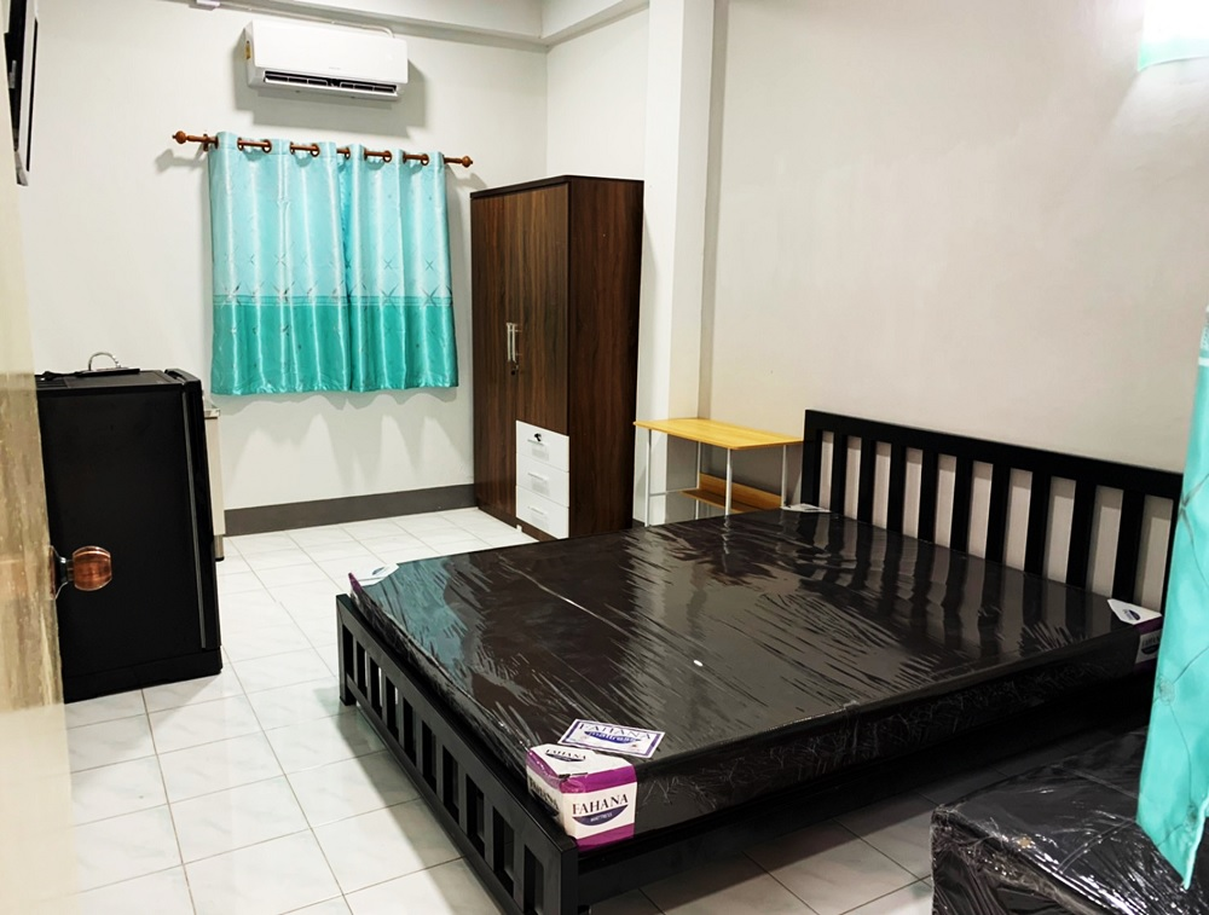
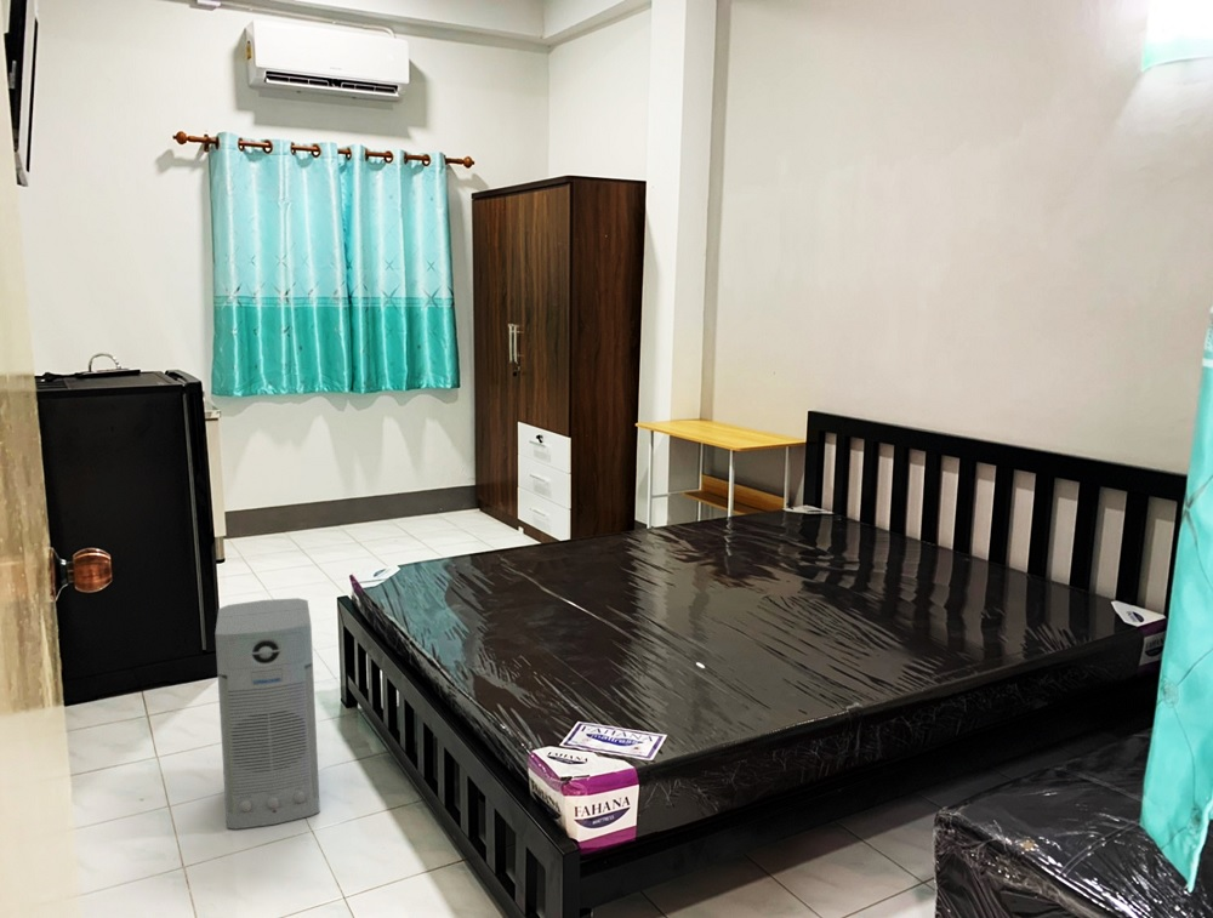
+ air purifier (268, 707)
